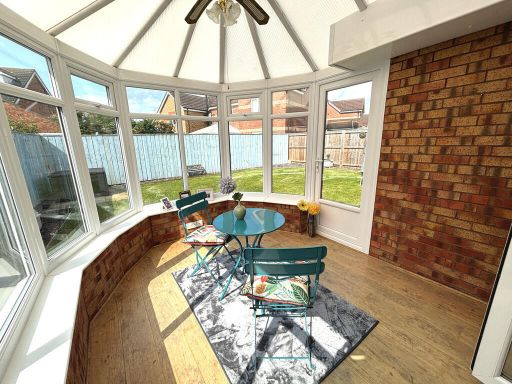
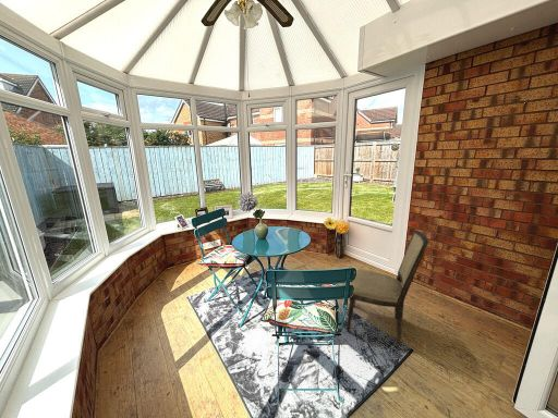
+ dining chair (381, 280)
